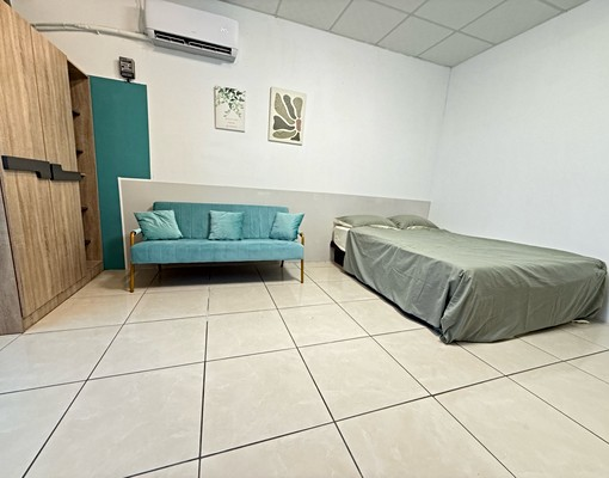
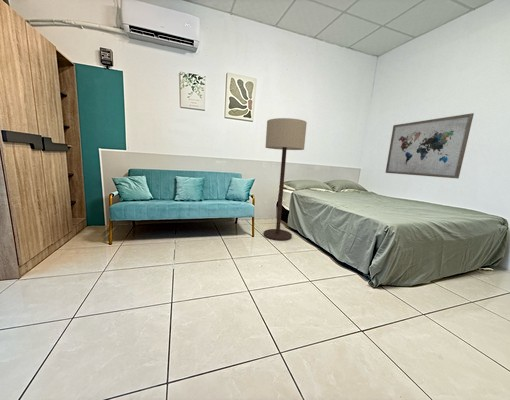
+ floor lamp (281, 181)
+ wall art (421, 148)
